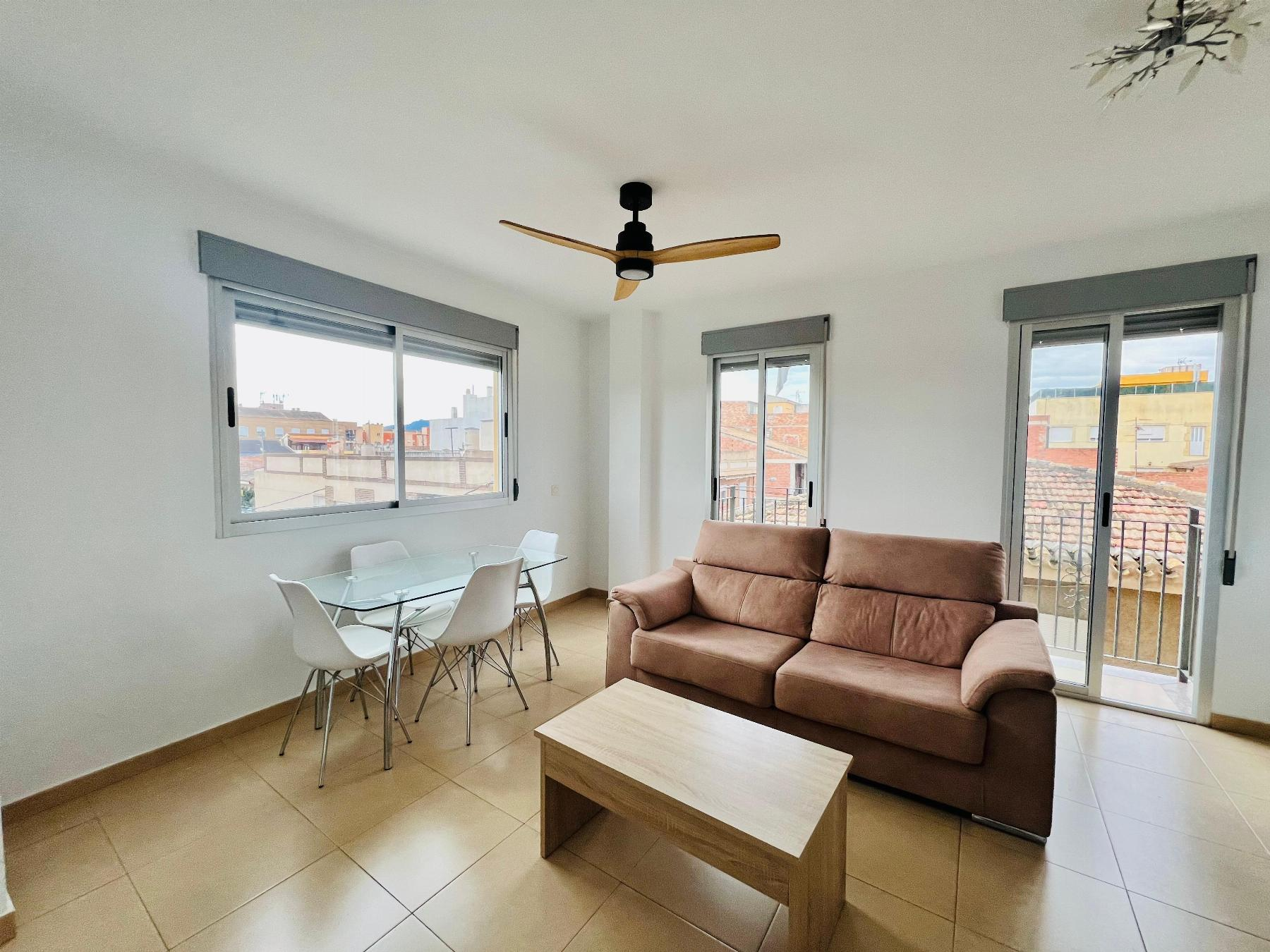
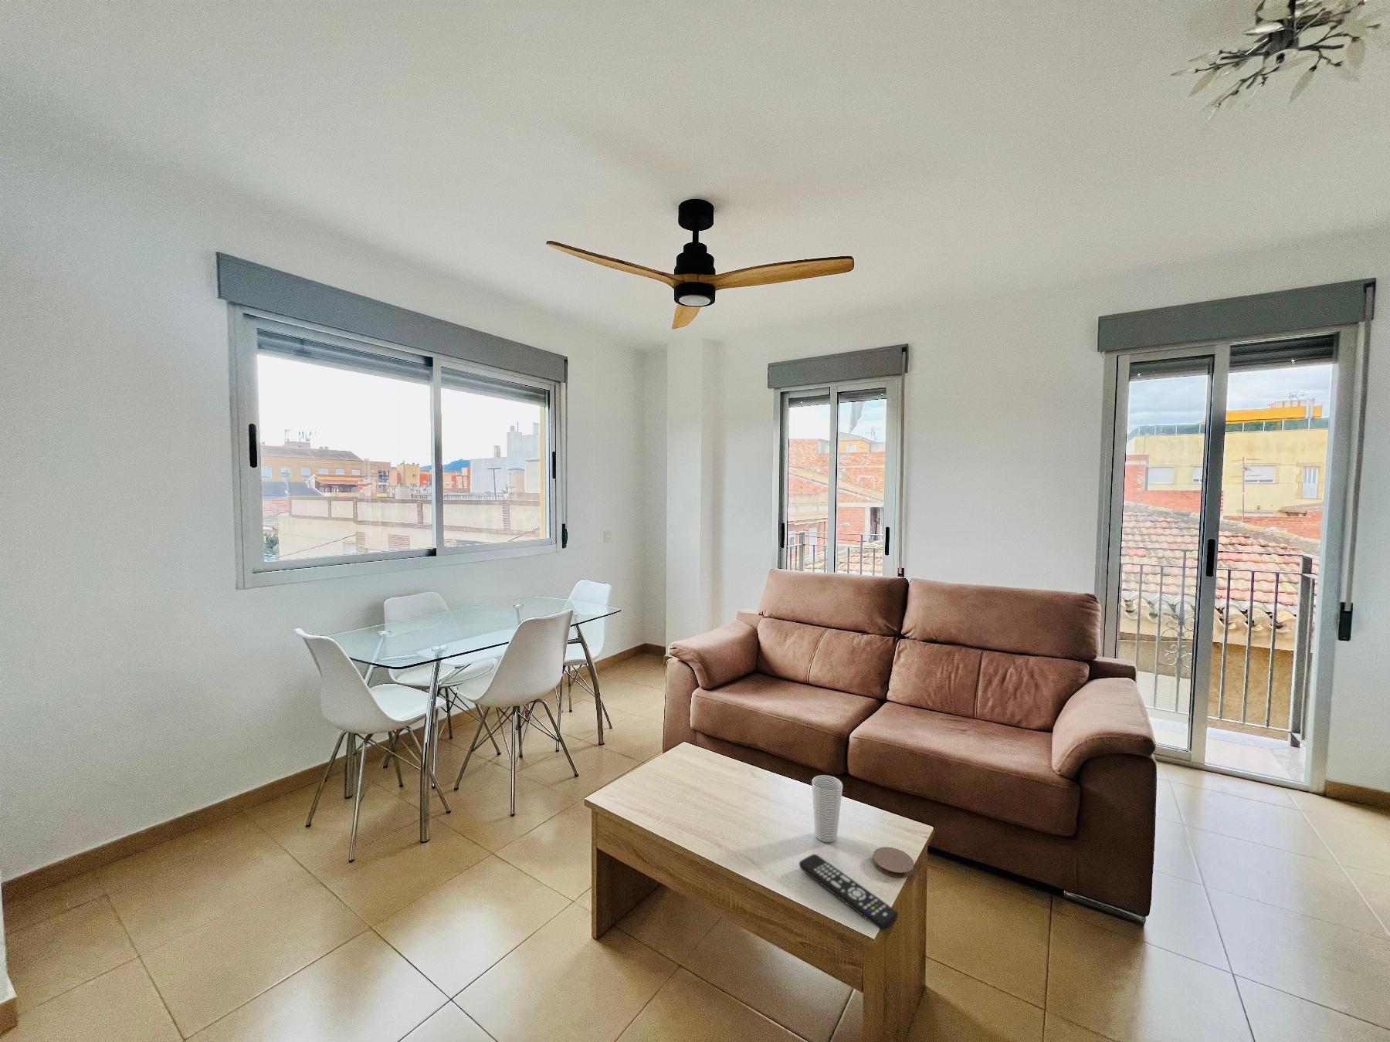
+ coaster (893, 861)
+ cup (826, 809)
+ remote control (845, 889)
